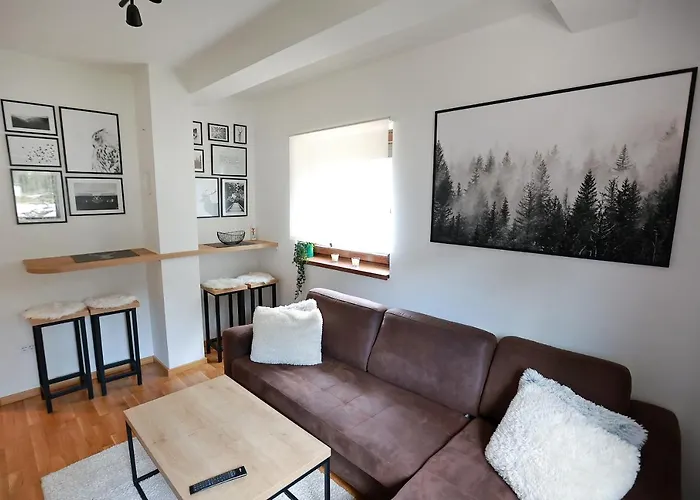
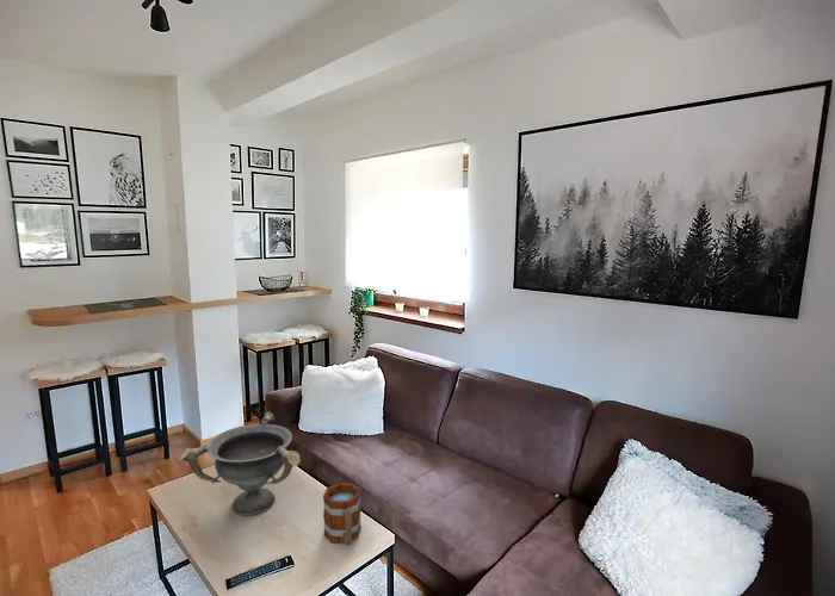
+ decorative bowl (260, 465)
+ mug (344, 516)
